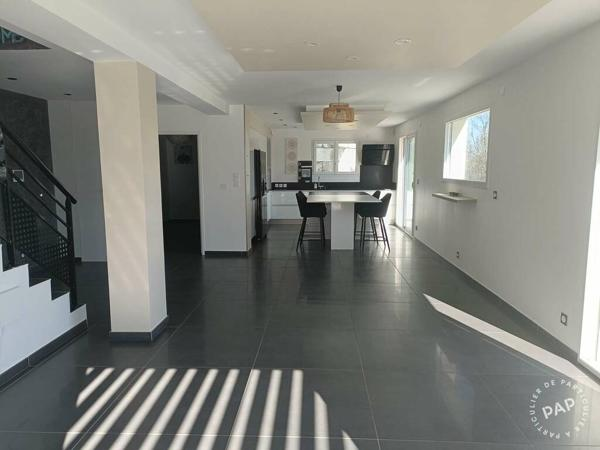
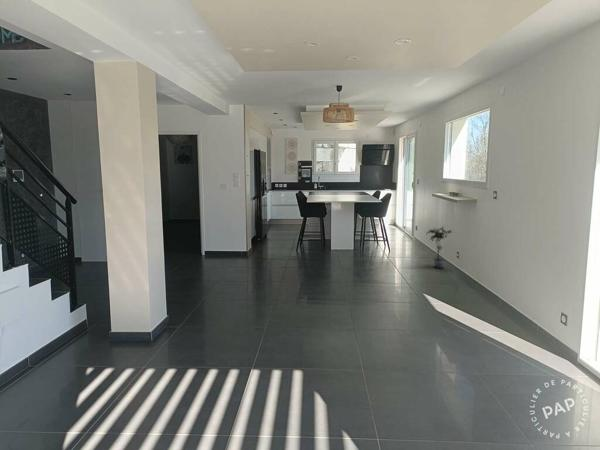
+ potted plant (438, 246)
